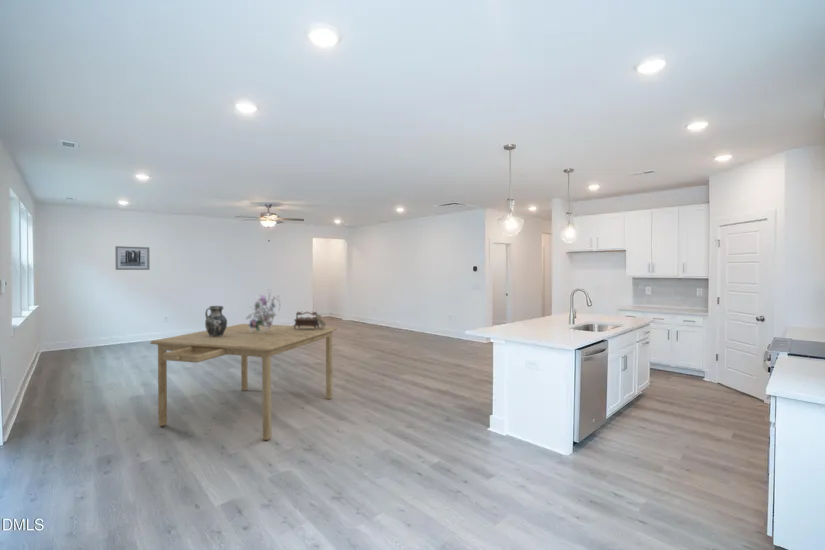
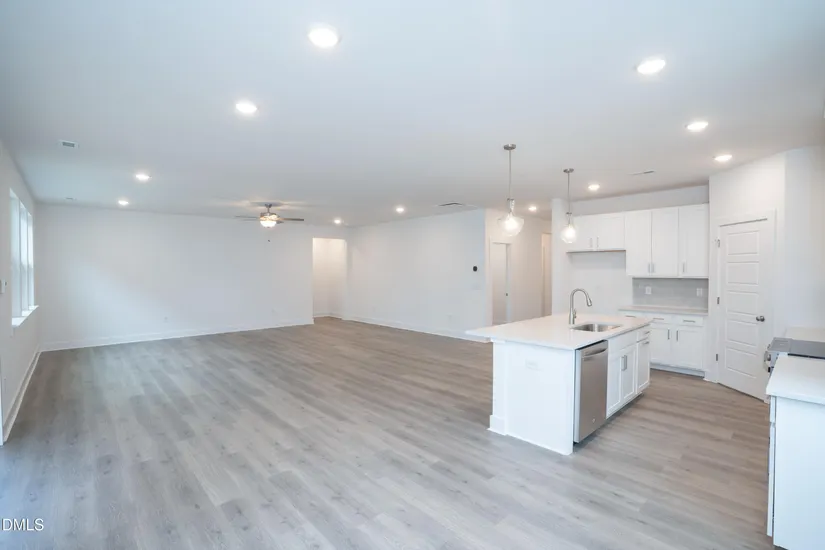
- bouquet (266, 308)
- wall art (132, 258)
- dining table (243, 376)
- decorative box (309, 320)
- ceramic jug (216, 320)
